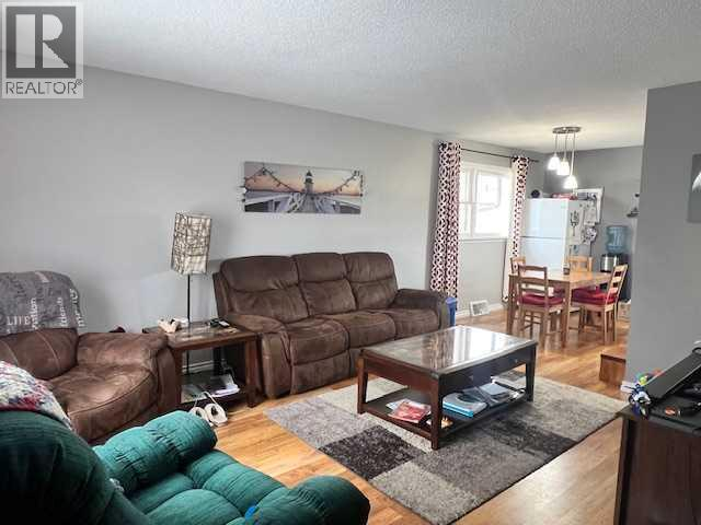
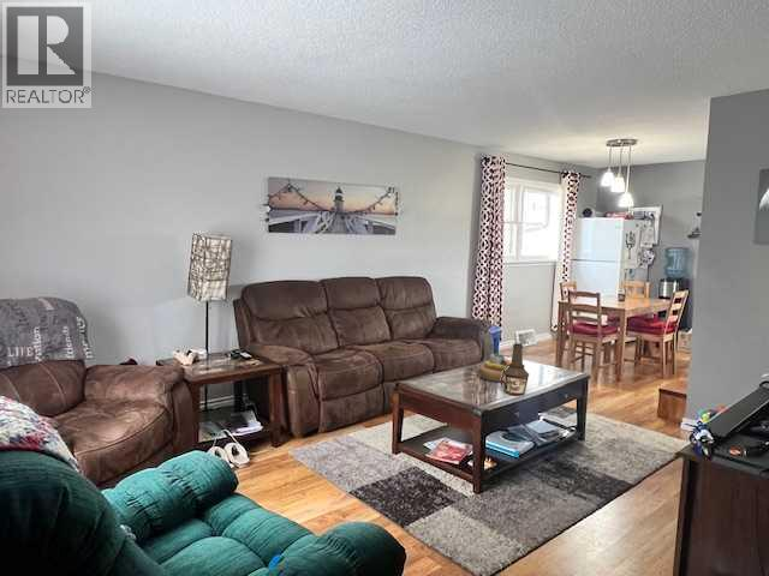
+ bottle (514, 367)
+ decorative bowl (499, 365)
